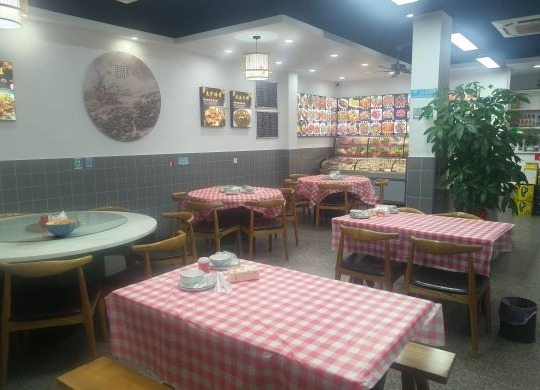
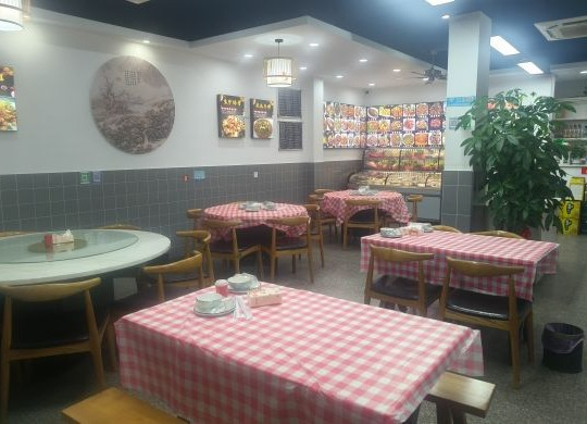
- cereal bowl (62, 229)
